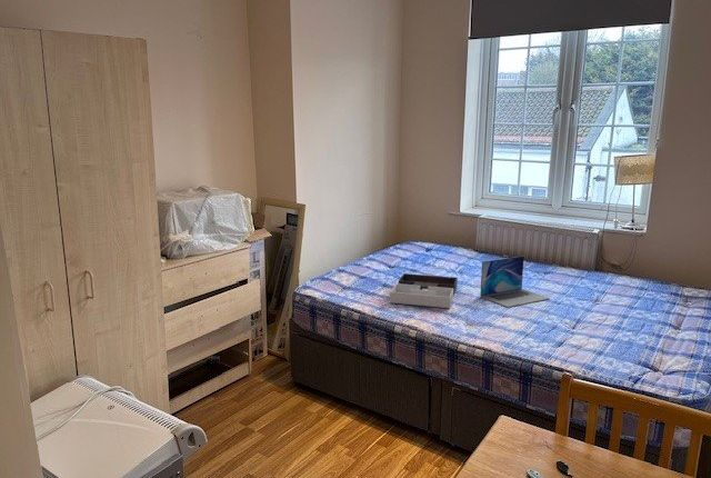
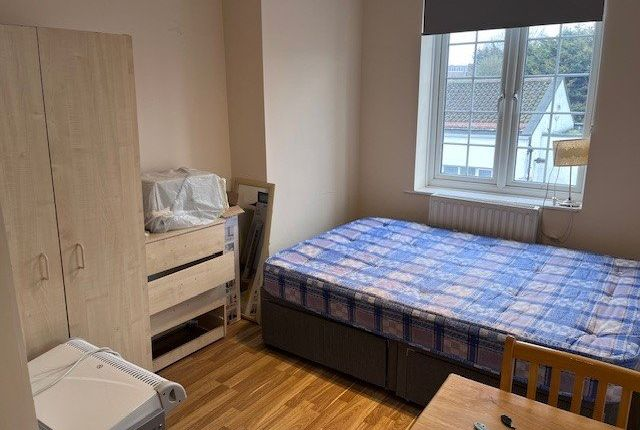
- laptop (515, 280)
- tray (424, 289)
